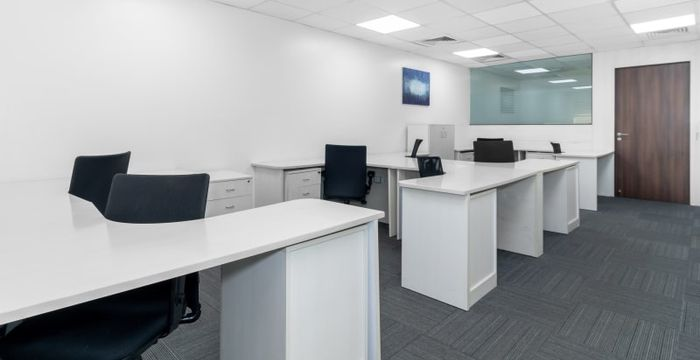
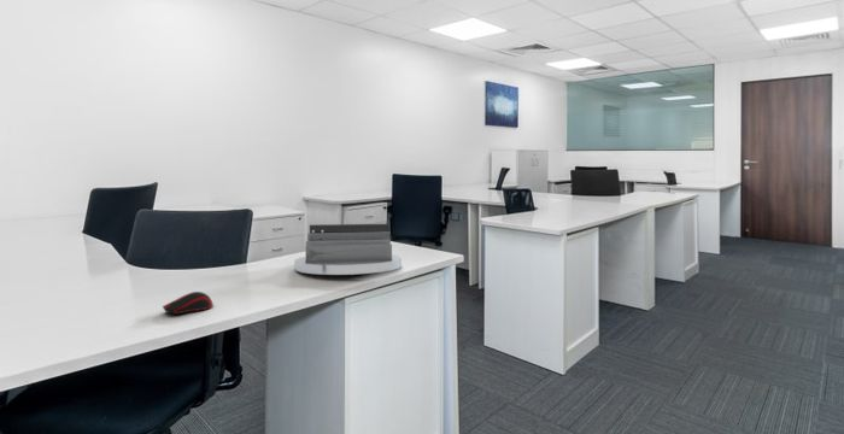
+ computer mouse (188, 300)
+ desk organizer (348, 246)
